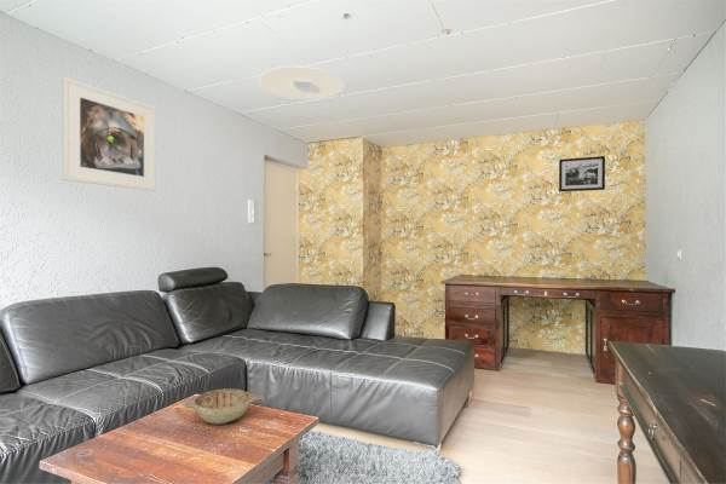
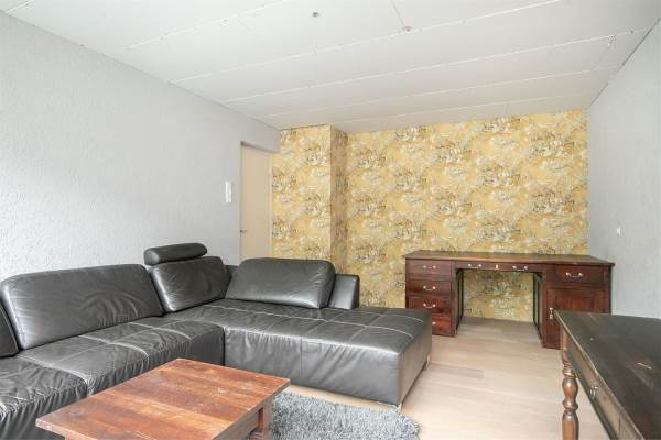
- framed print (114, 139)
- decorative bowl (223, 408)
- ceiling light (301, 80)
- picture frame (581, 174)
